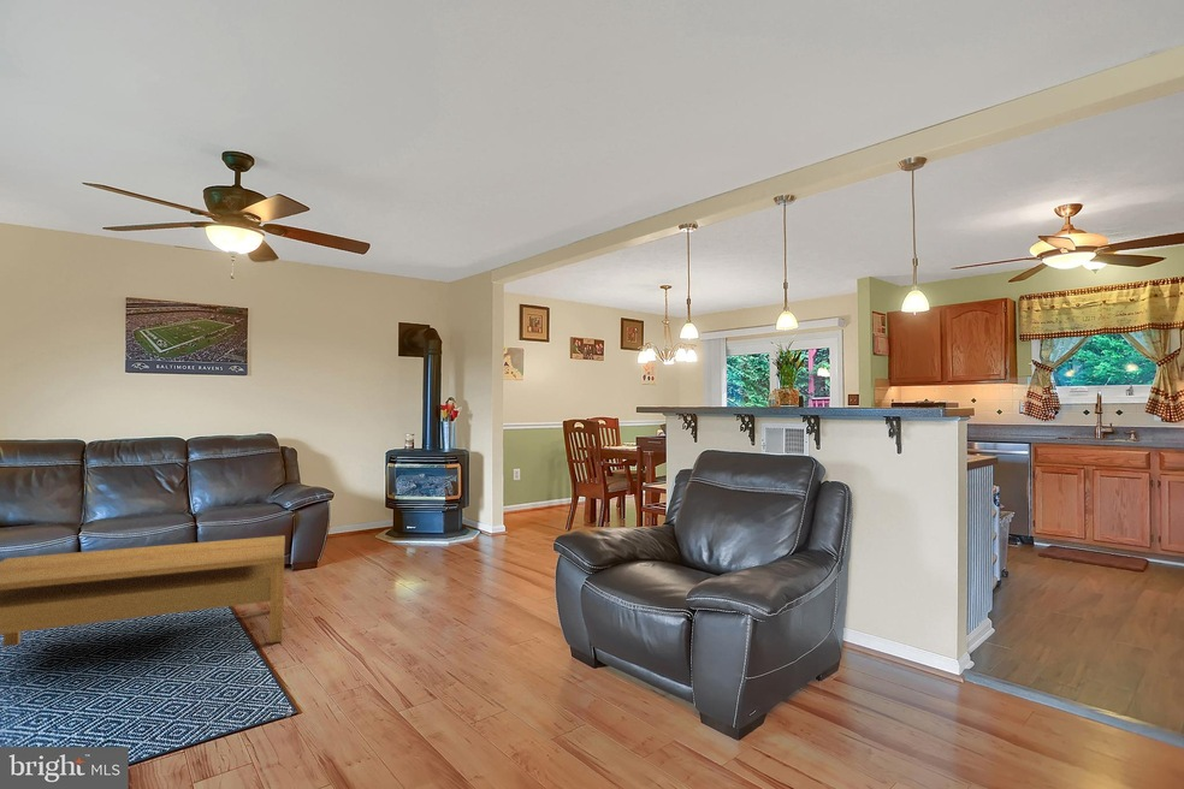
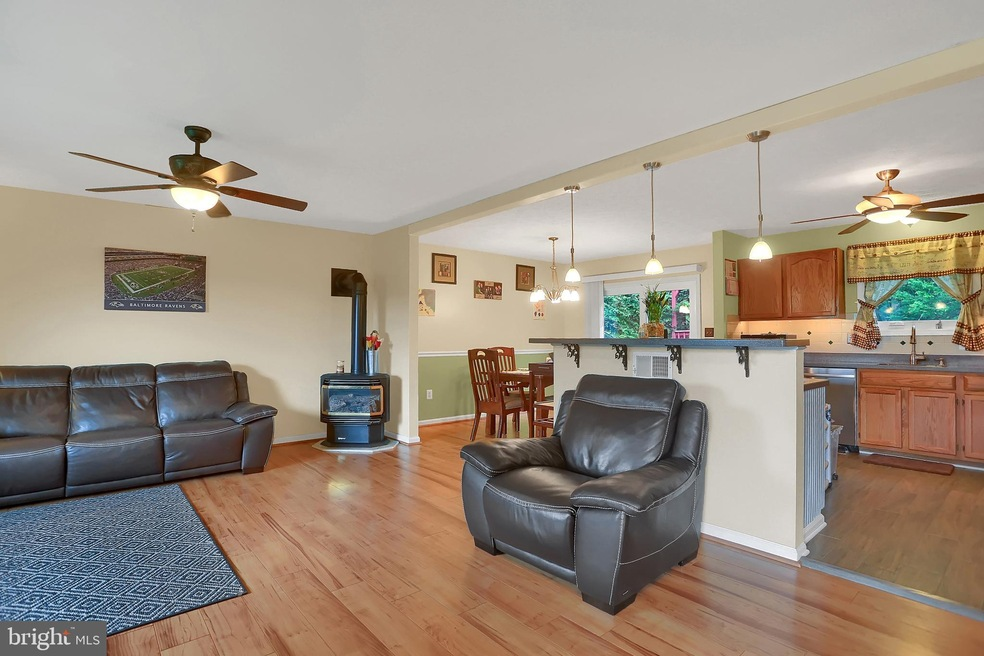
- coffee table (146, 599)
